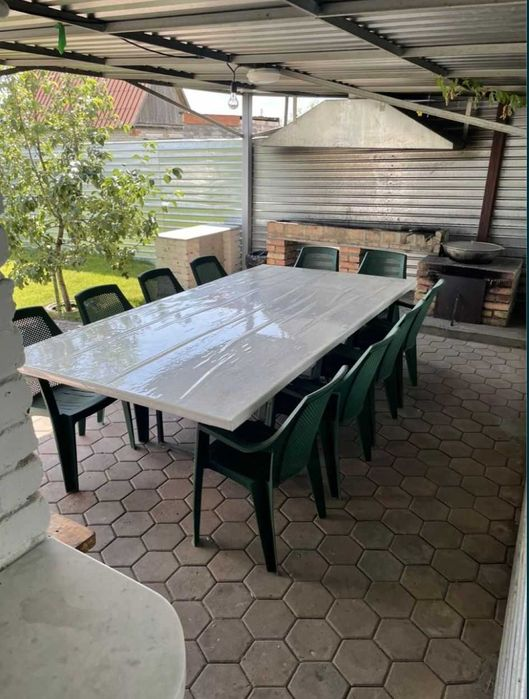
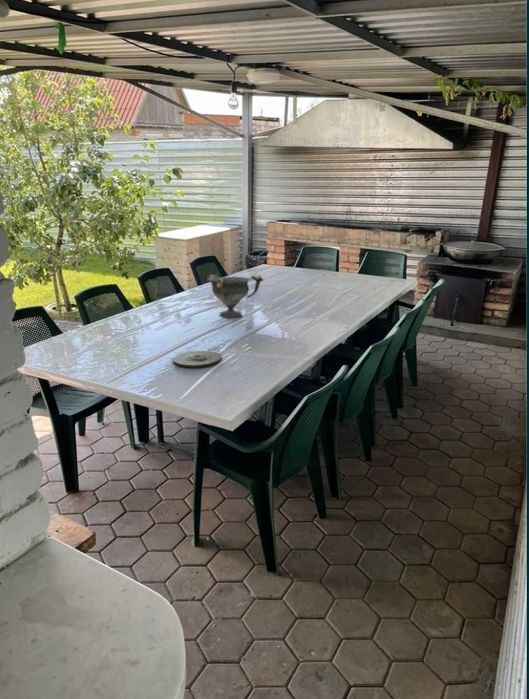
+ decorative bowl (226, 295)
+ plate (197, 357)
